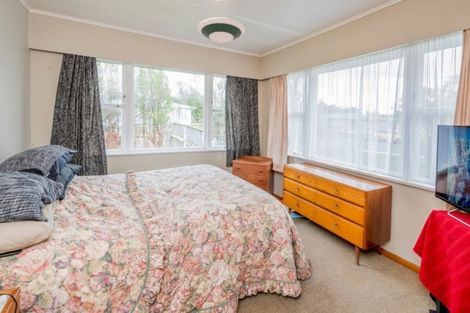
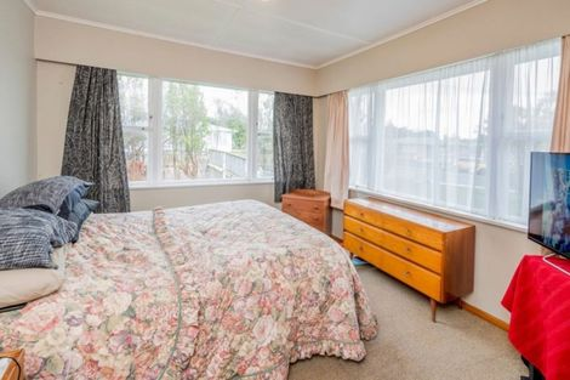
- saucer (221, 35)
